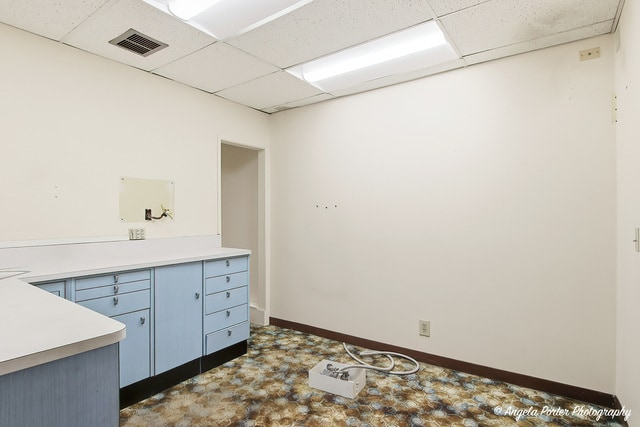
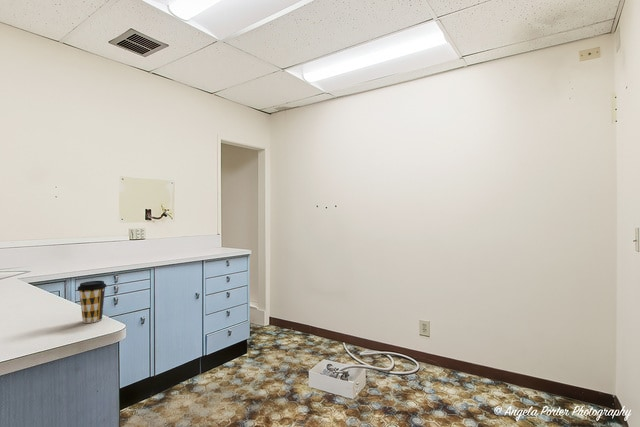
+ coffee cup (92, 301)
